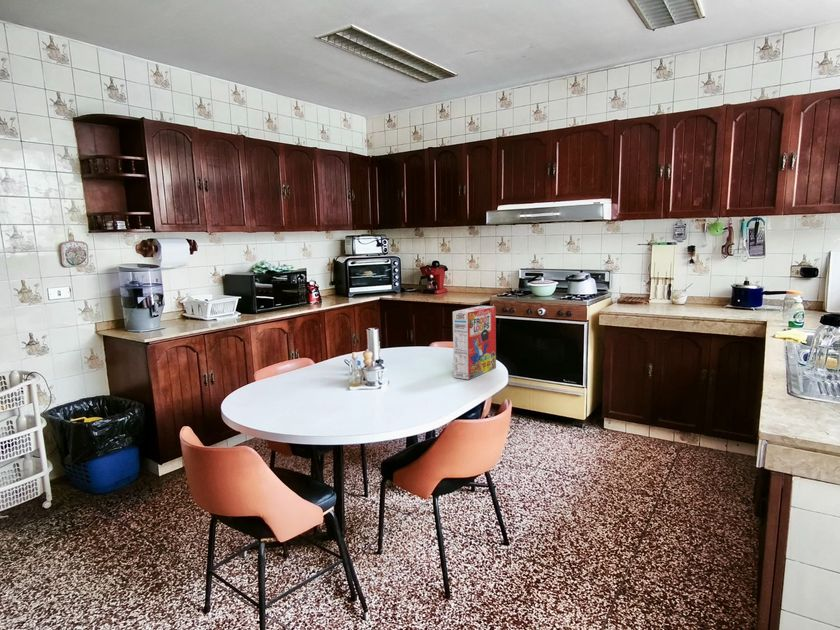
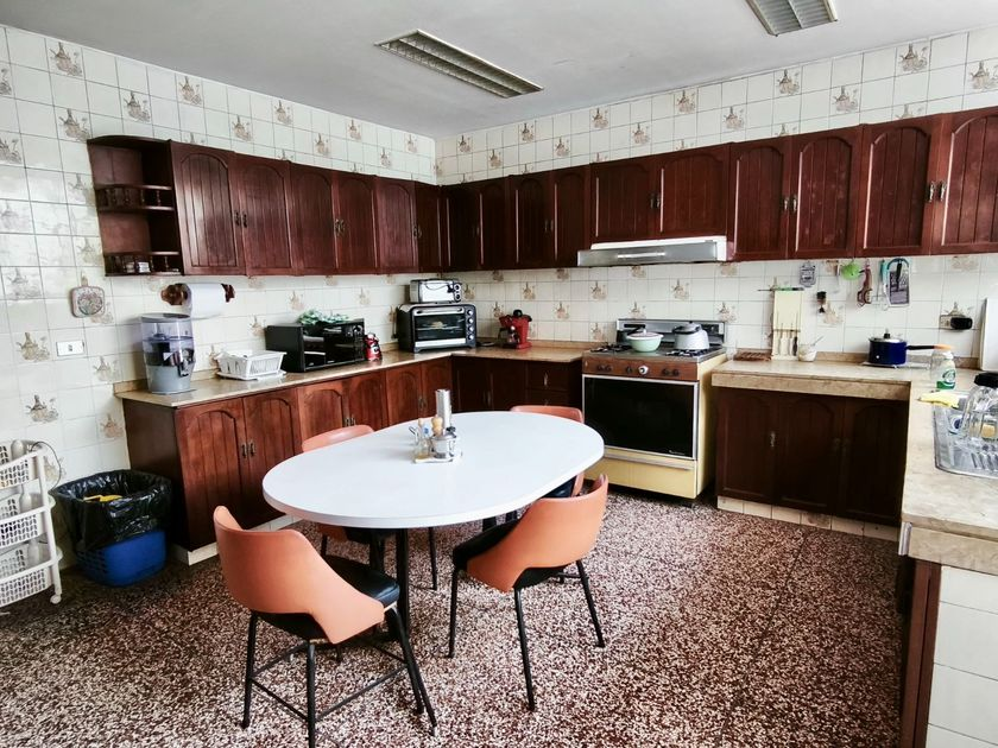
- cereal box (475, 341)
